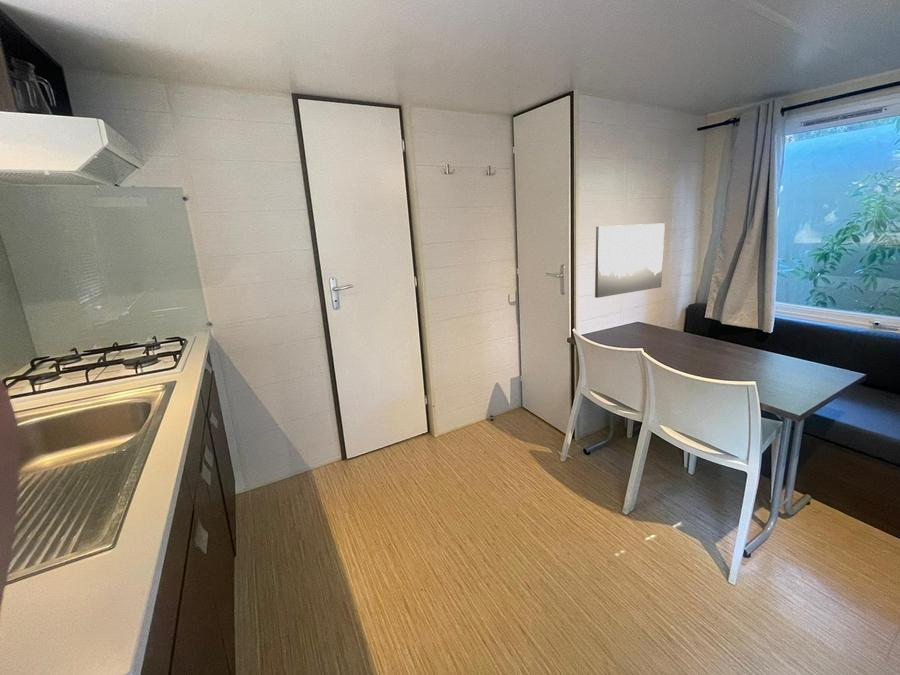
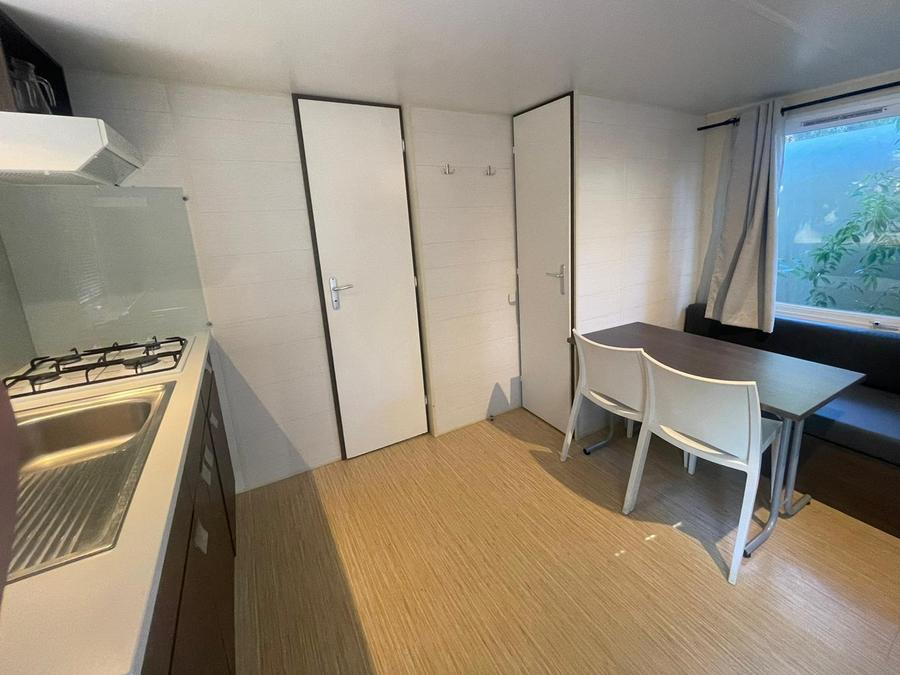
- wall art (631, 259)
